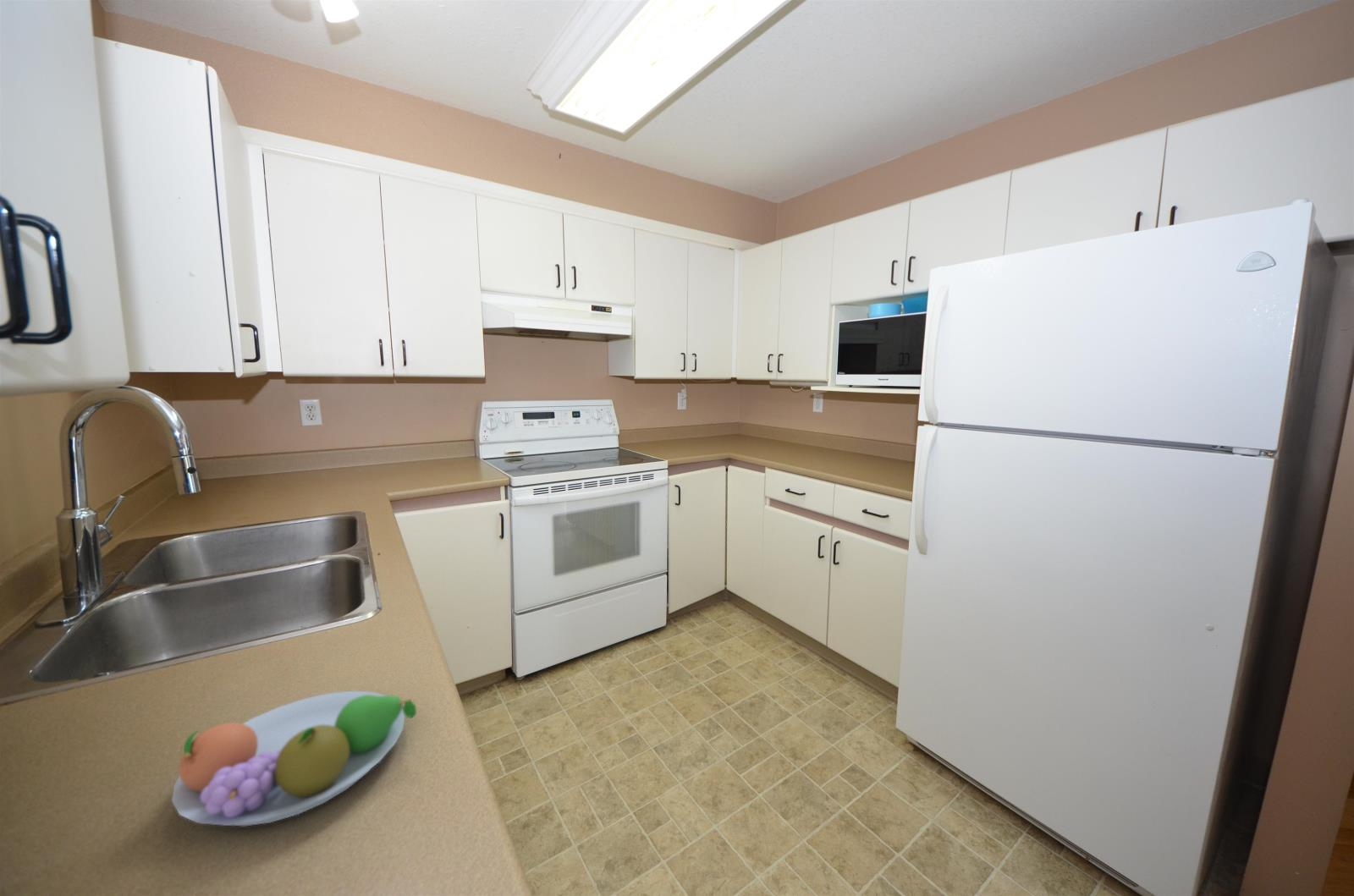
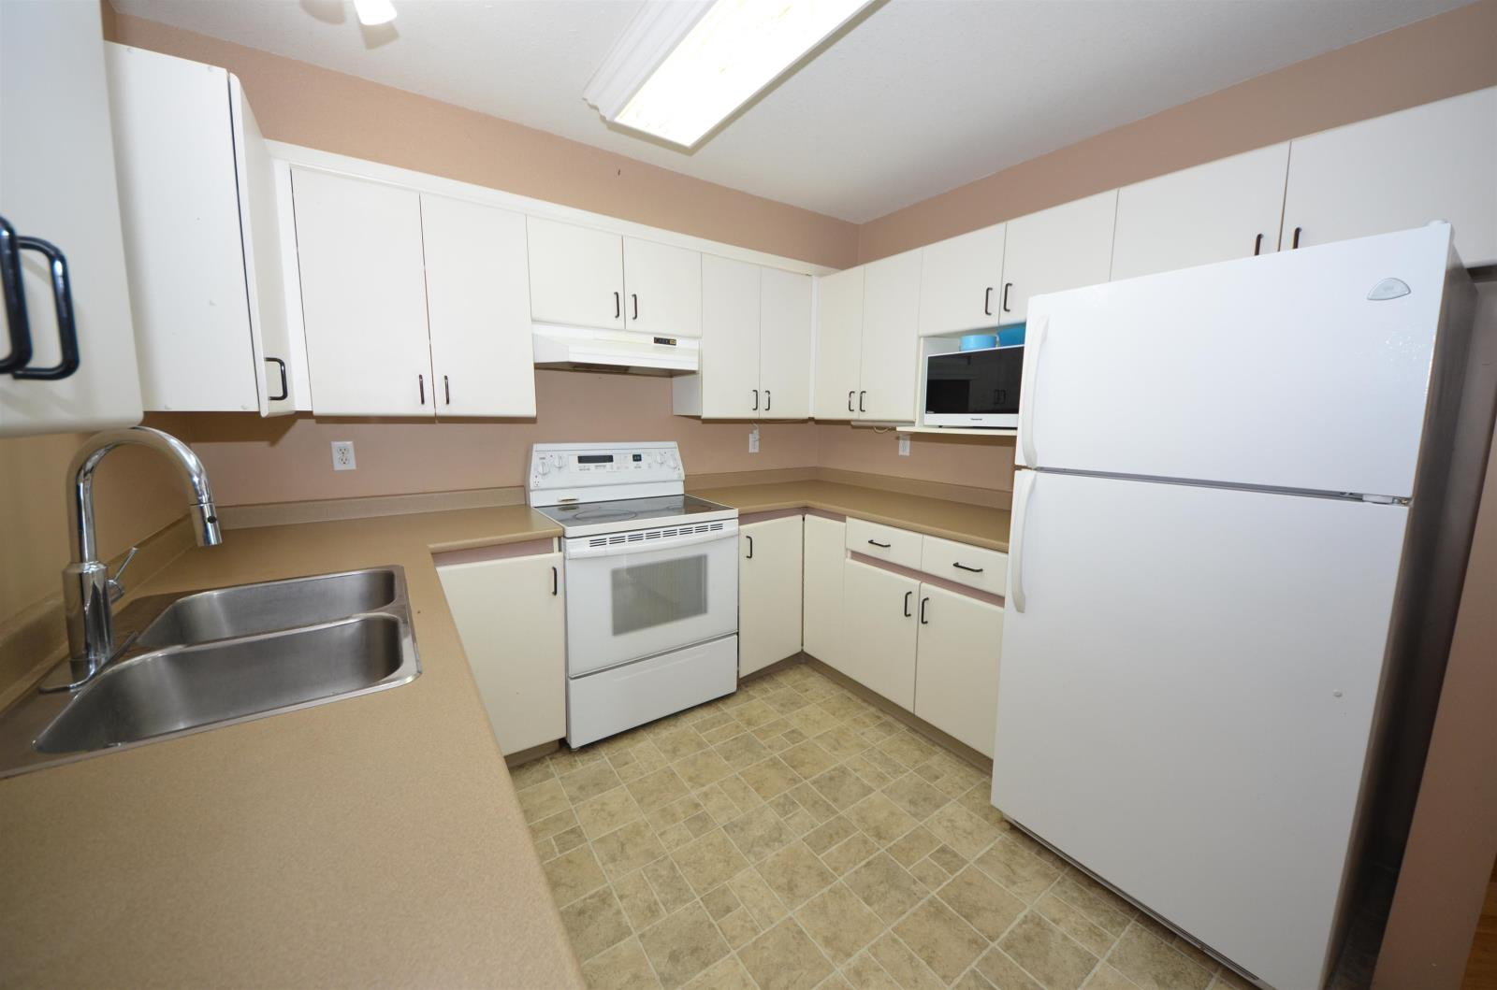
- fruit bowl (306, 730)
